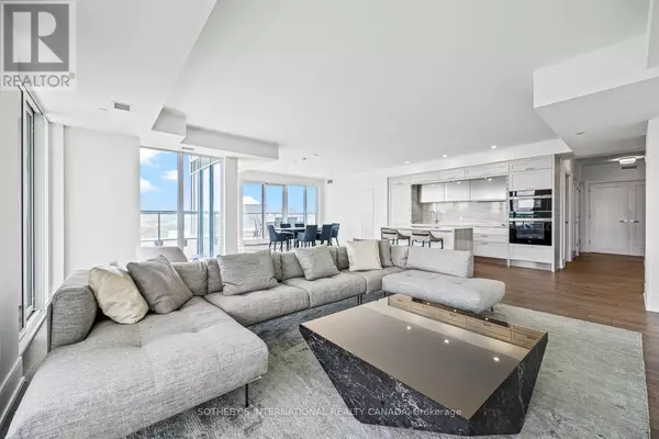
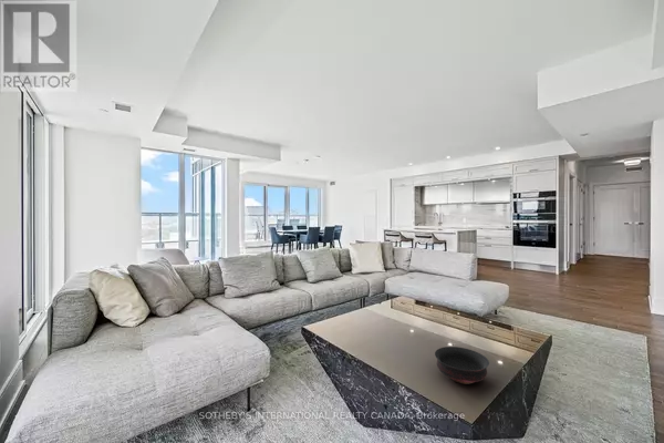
+ bowl (460, 367)
